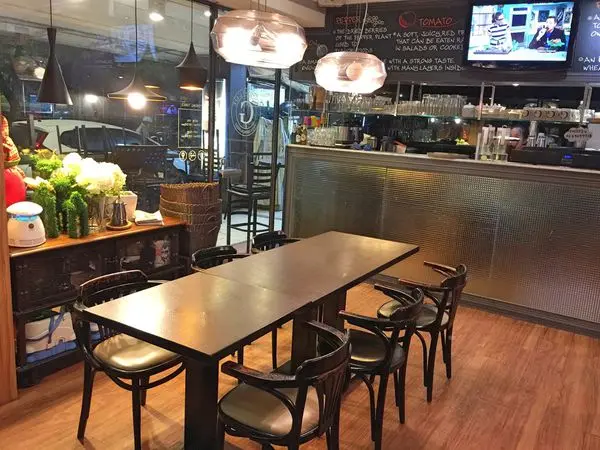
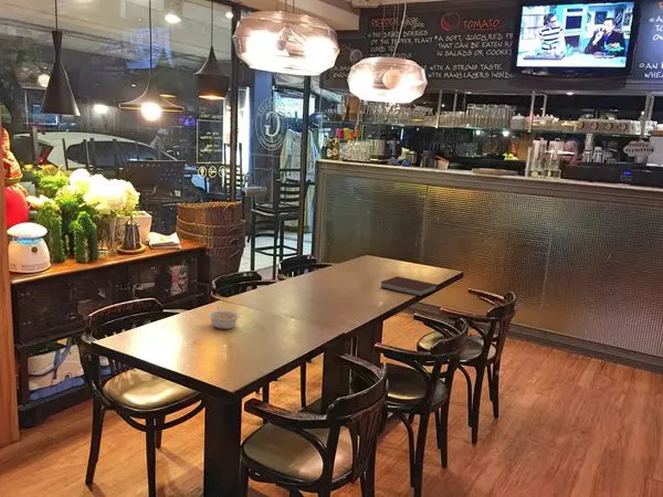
+ legume (222, 318)
+ notebook (408, 285)
